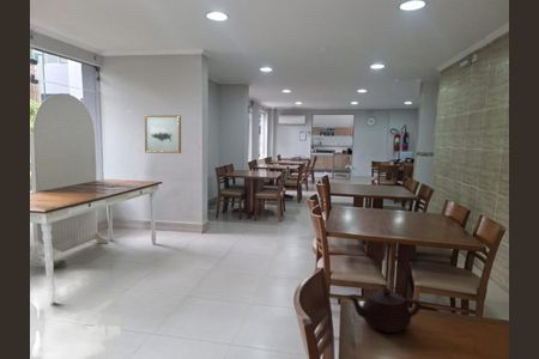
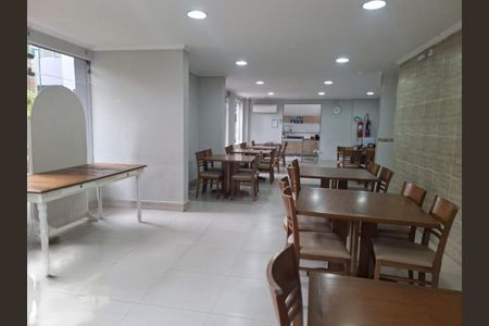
- wall art (163, 134)
- teapot (383, 306)
